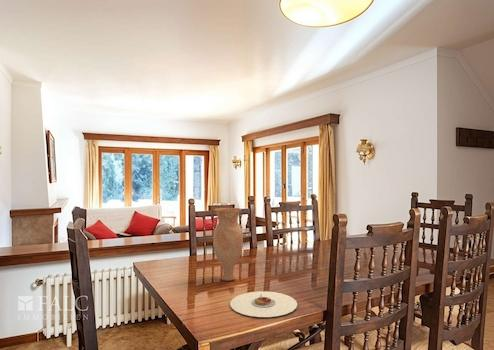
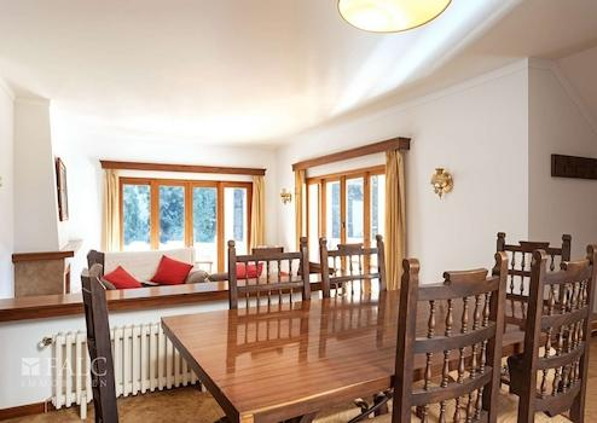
- vase (228, 244)
- plate (263, 300)
